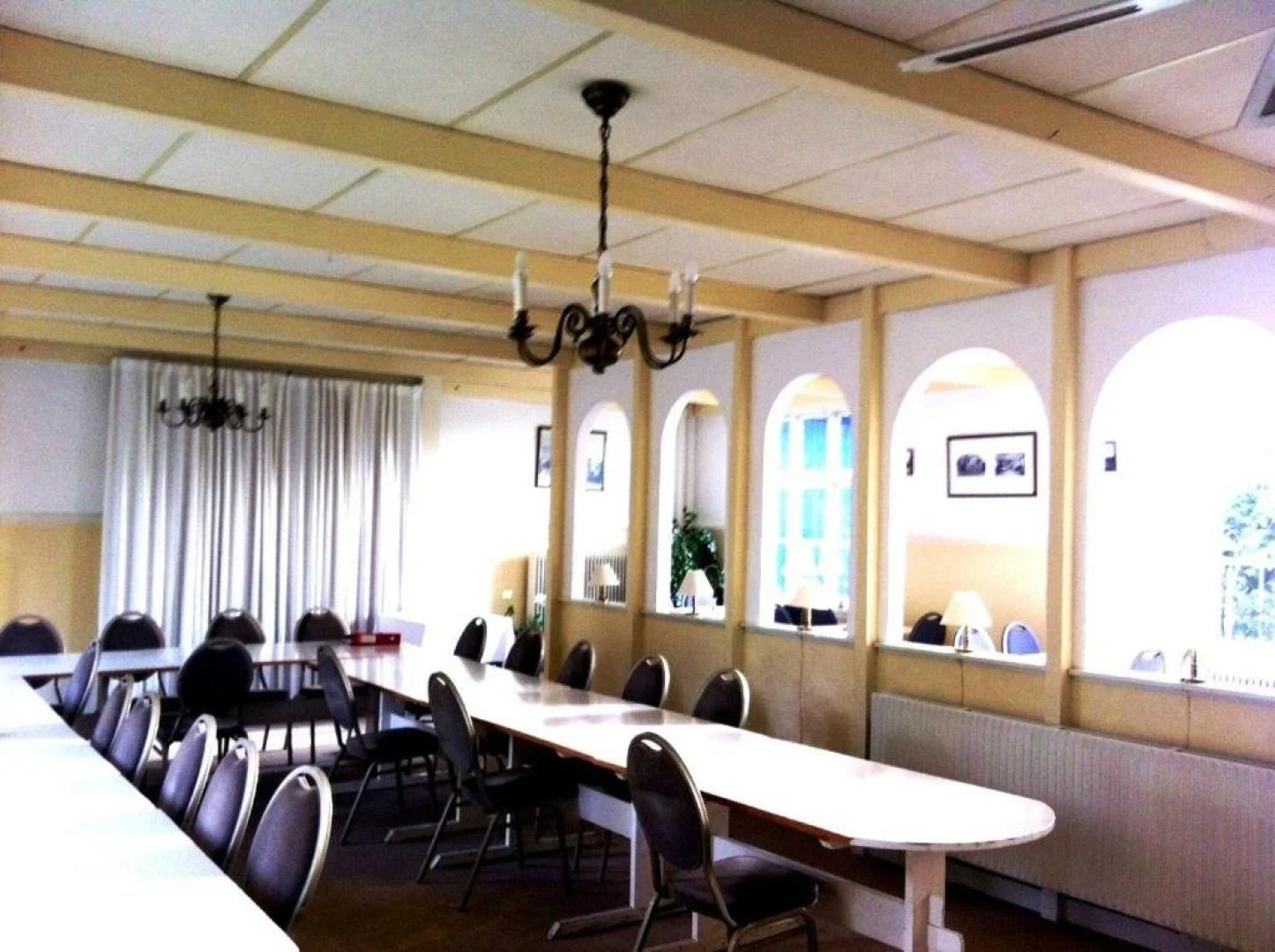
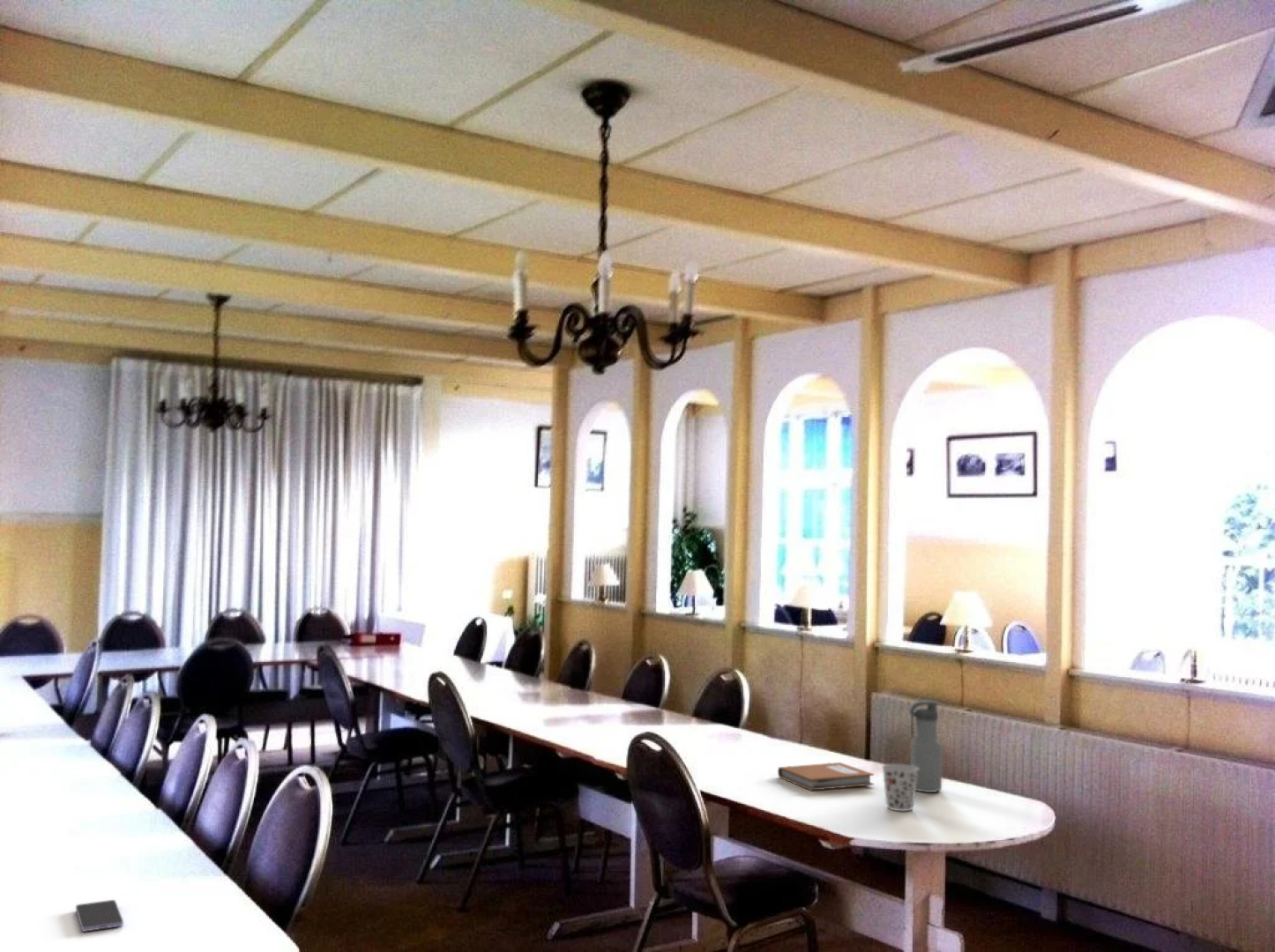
+ water bottle (925, 745)
+ cup (899, 787)
+ smartphone (99, 915)
+ notebook (826, 775)
